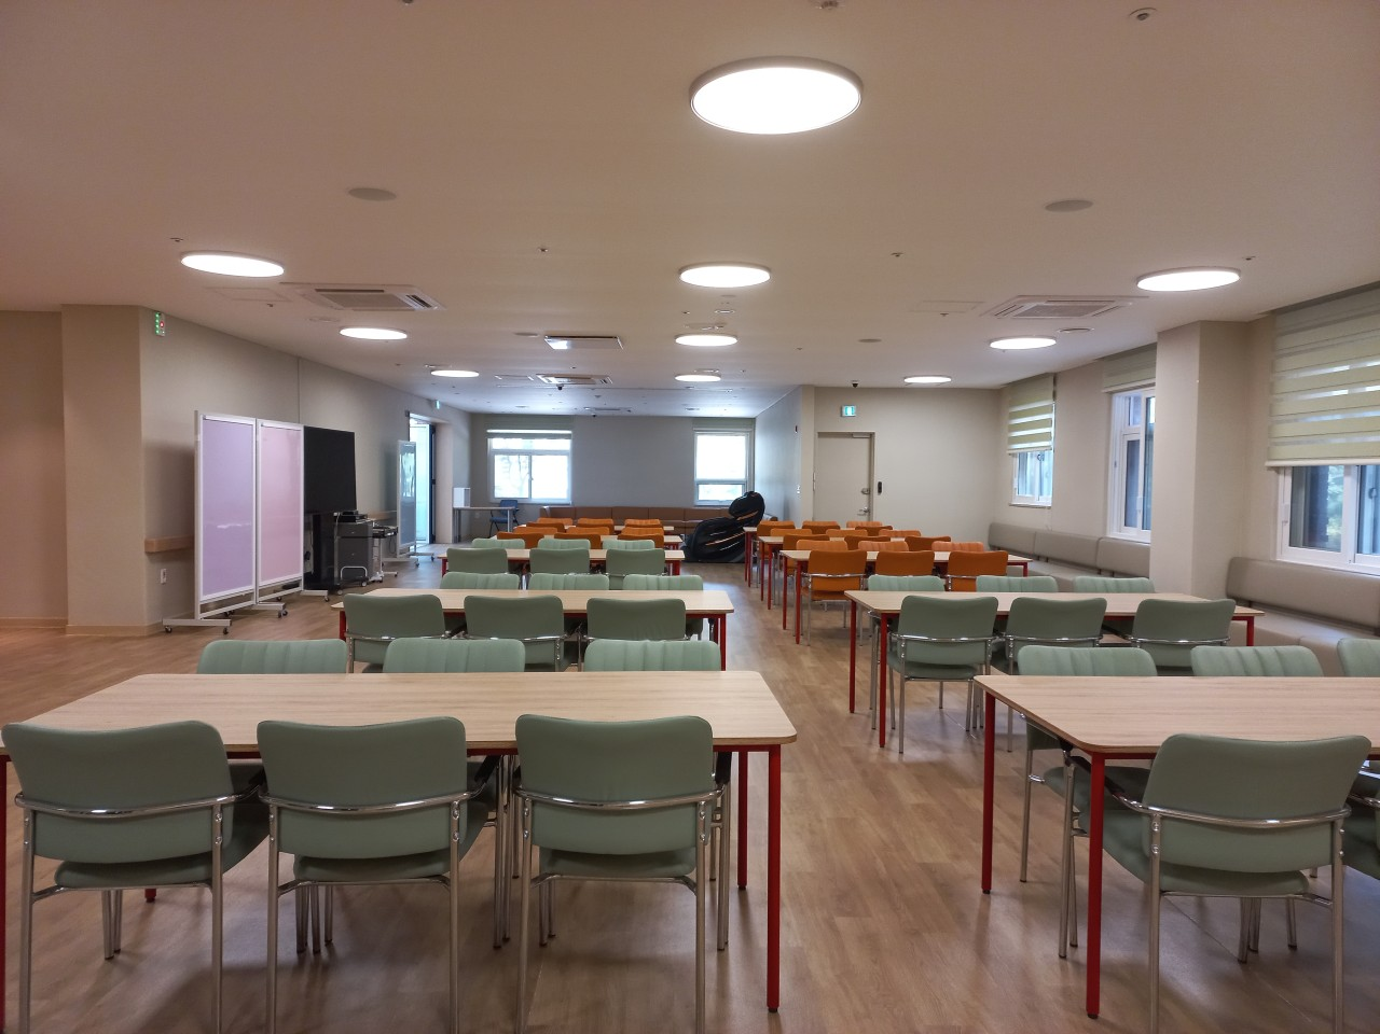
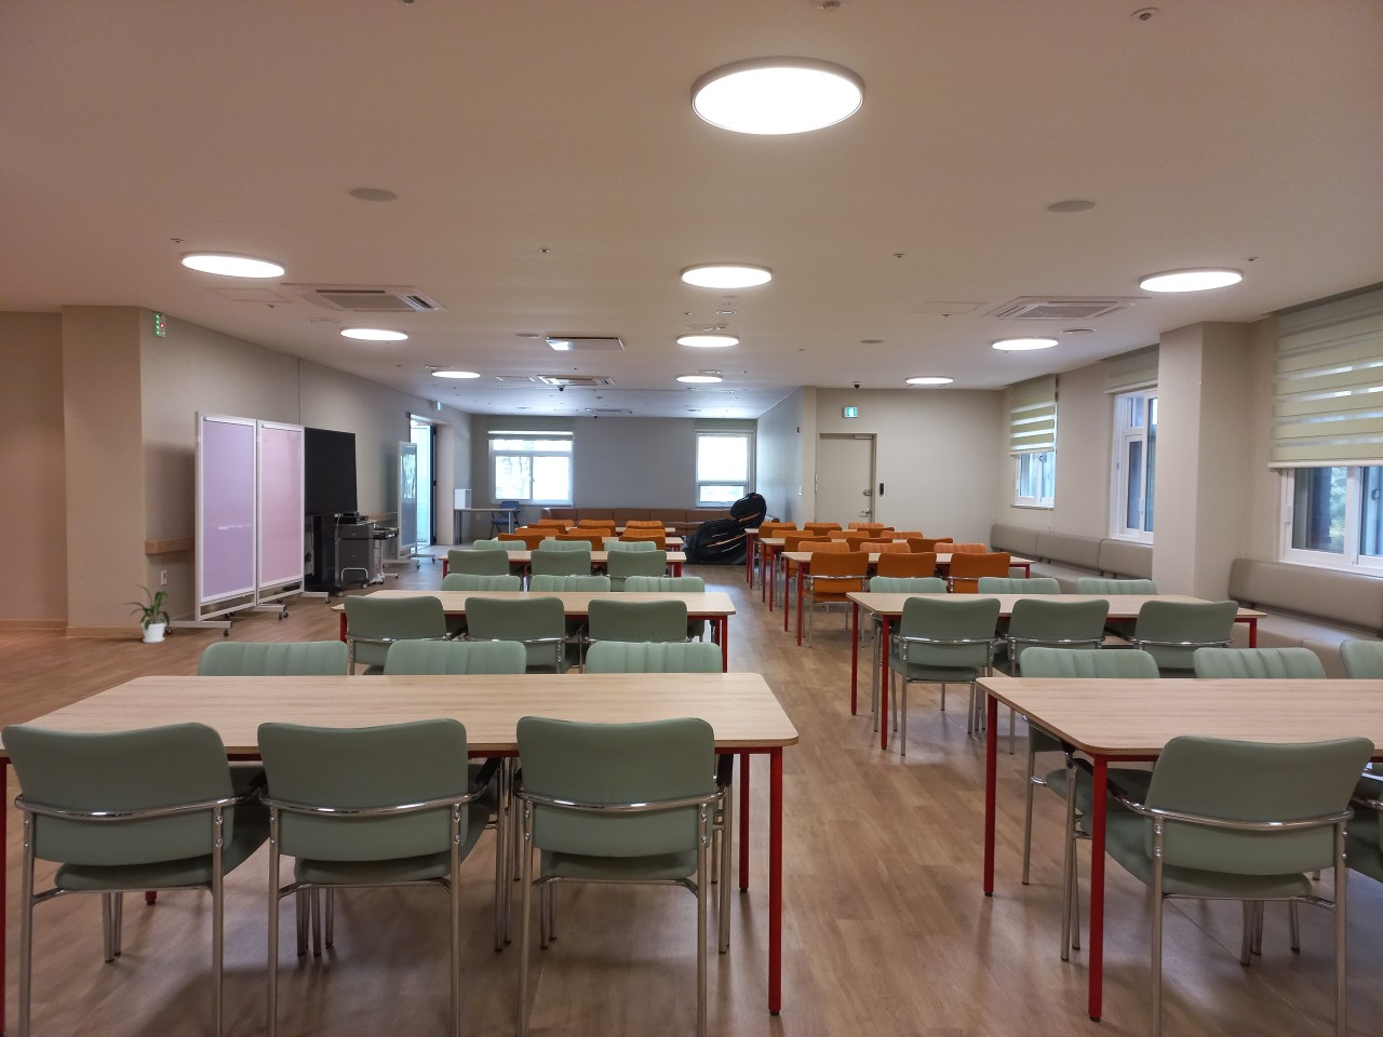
+ house plant (151, 612)
